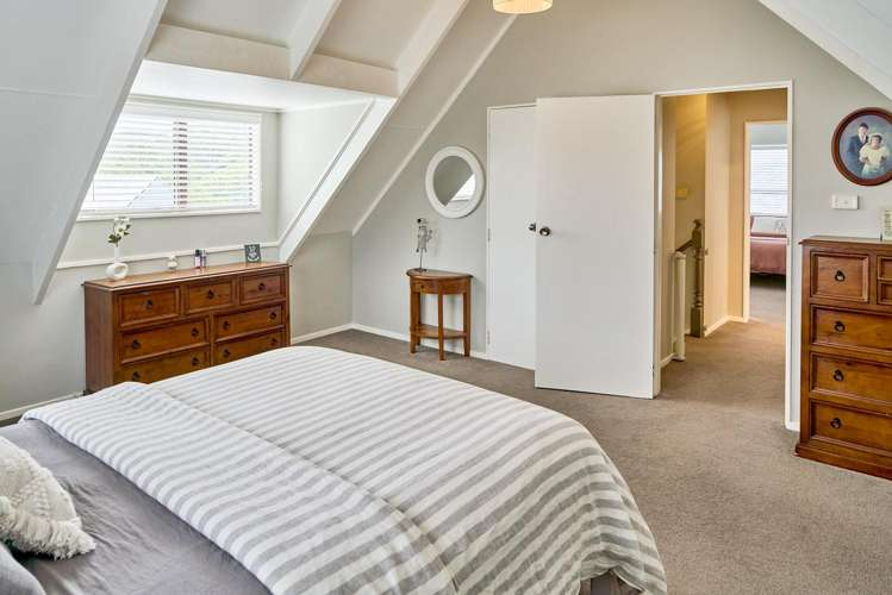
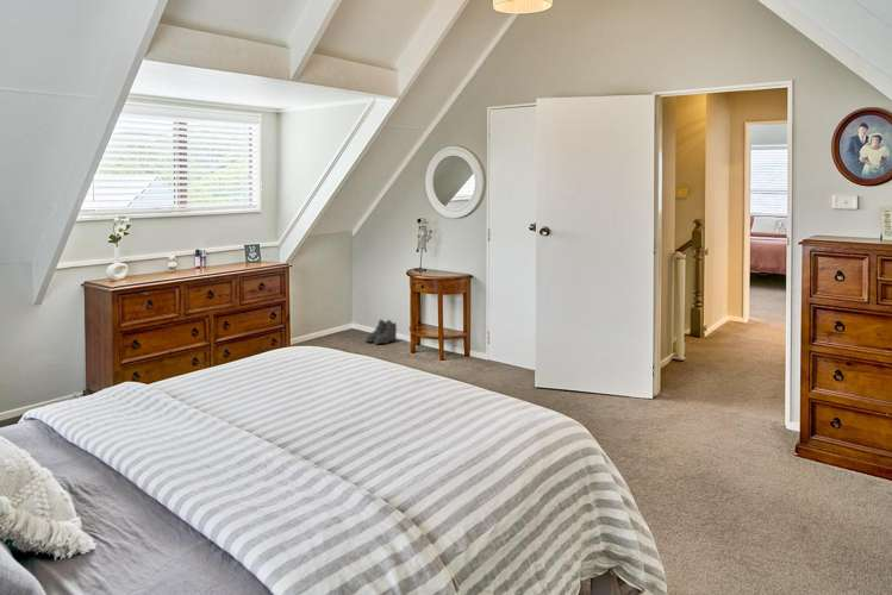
+ boots (381, 331)
